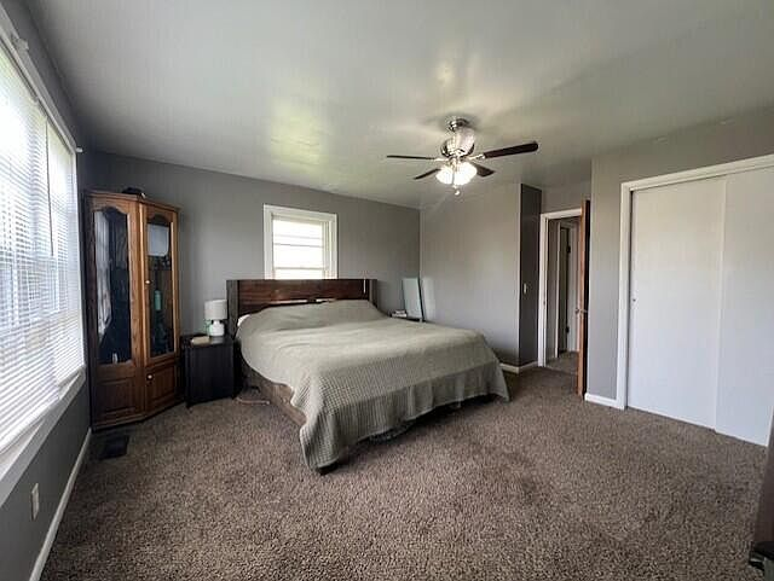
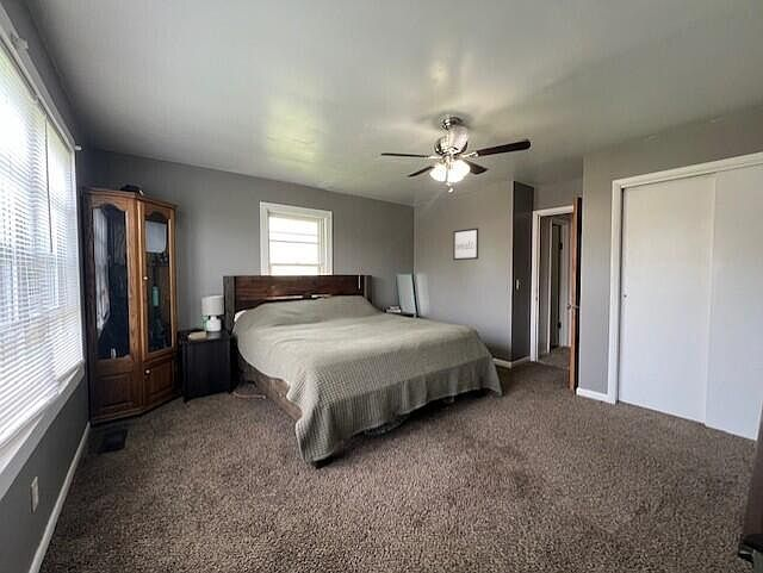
+ wall art (465, 244)
